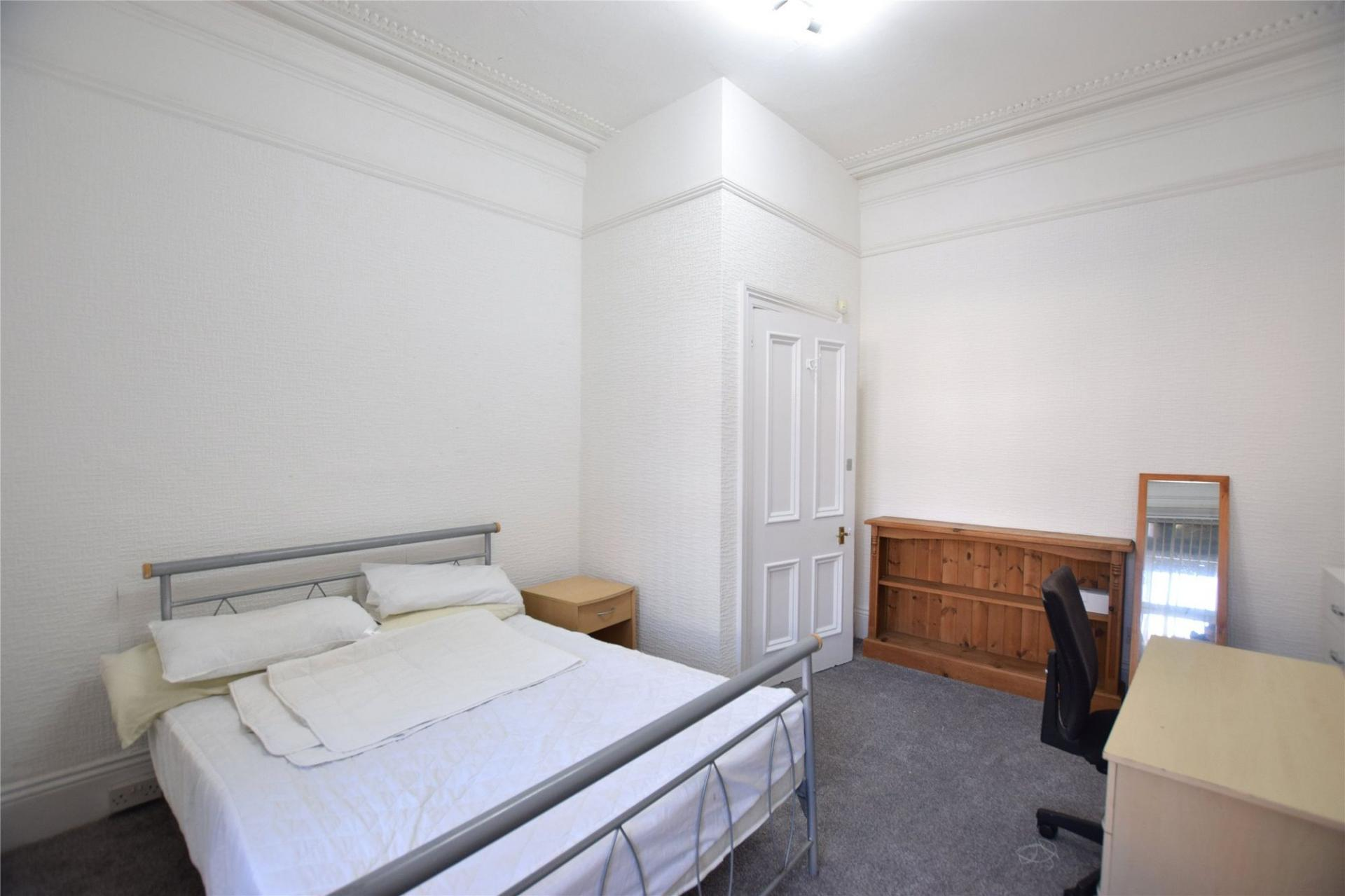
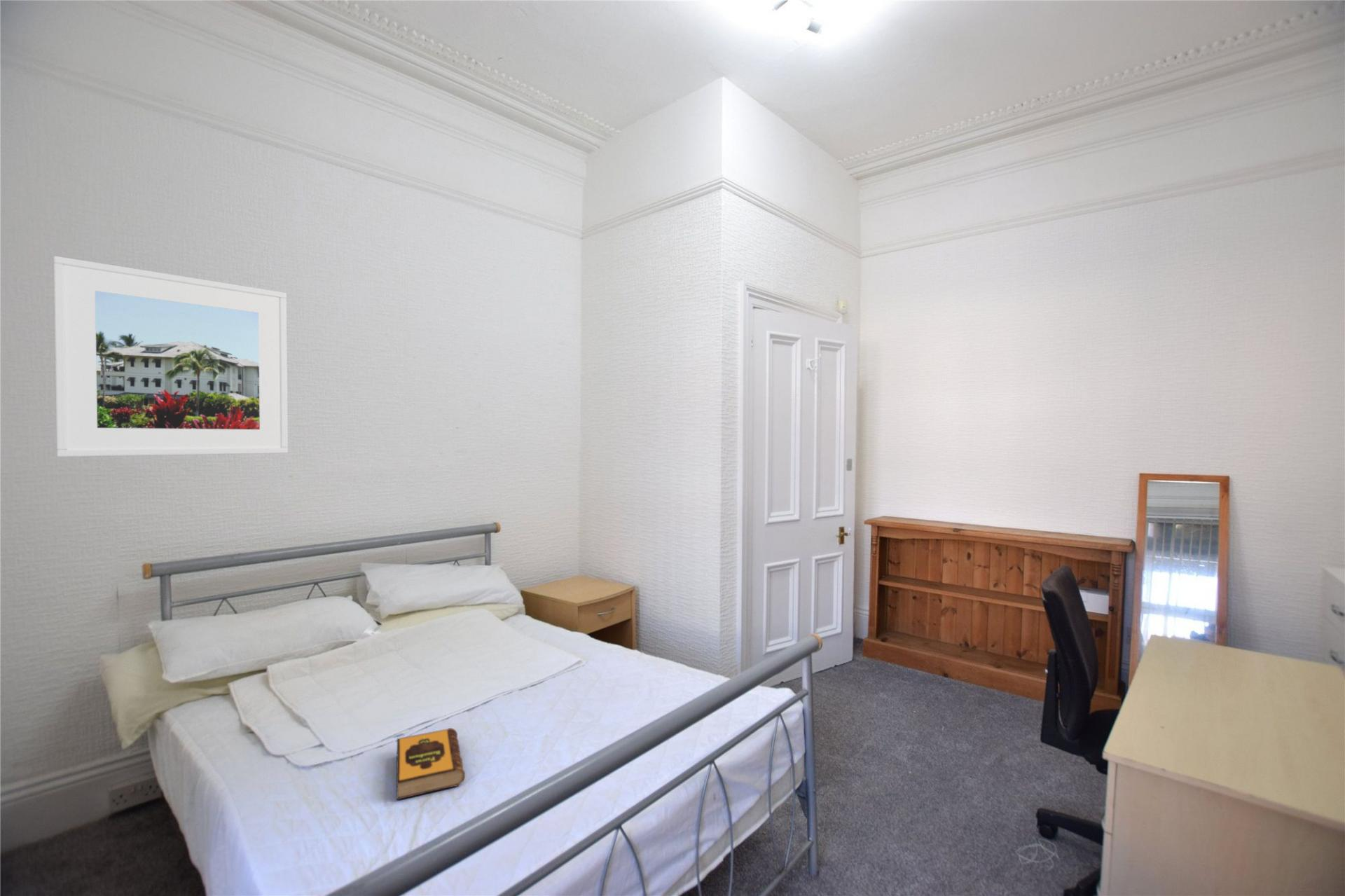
+ hardback book (429, 760)
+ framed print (184, 366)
